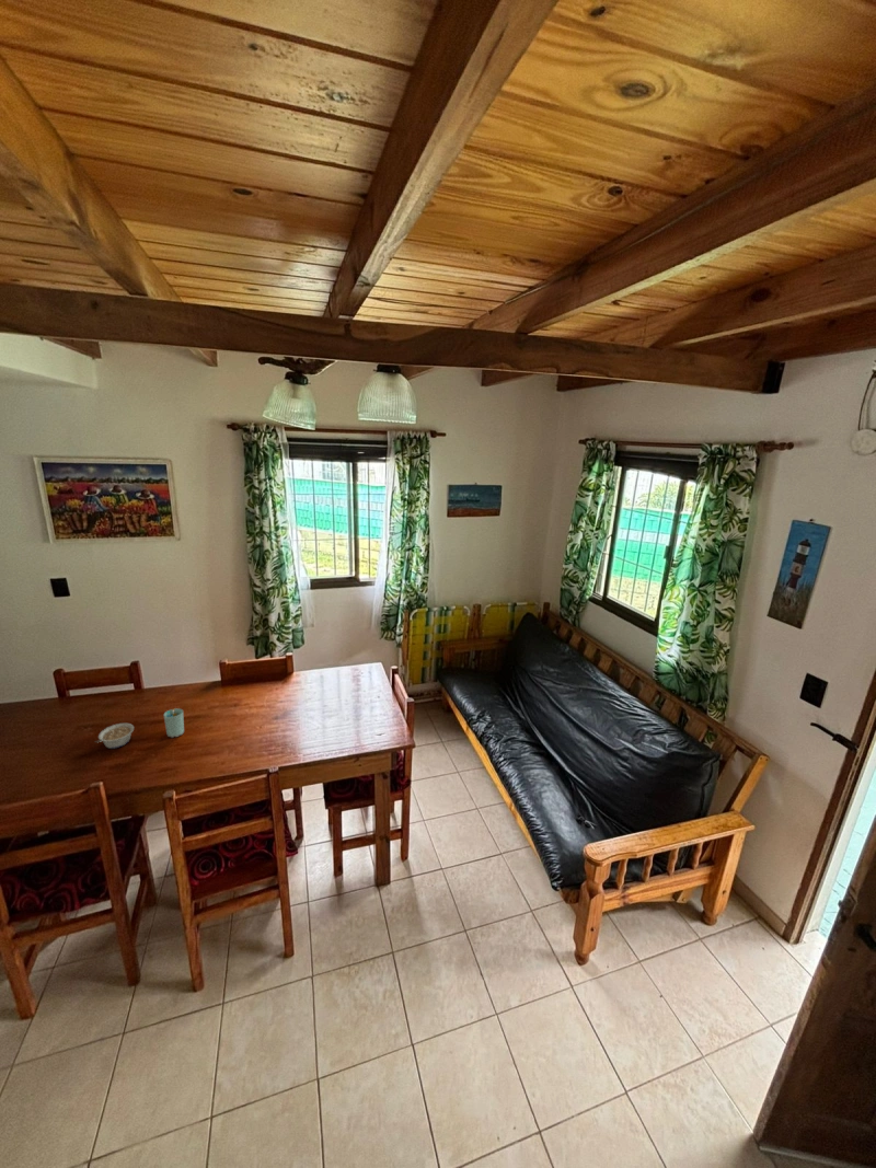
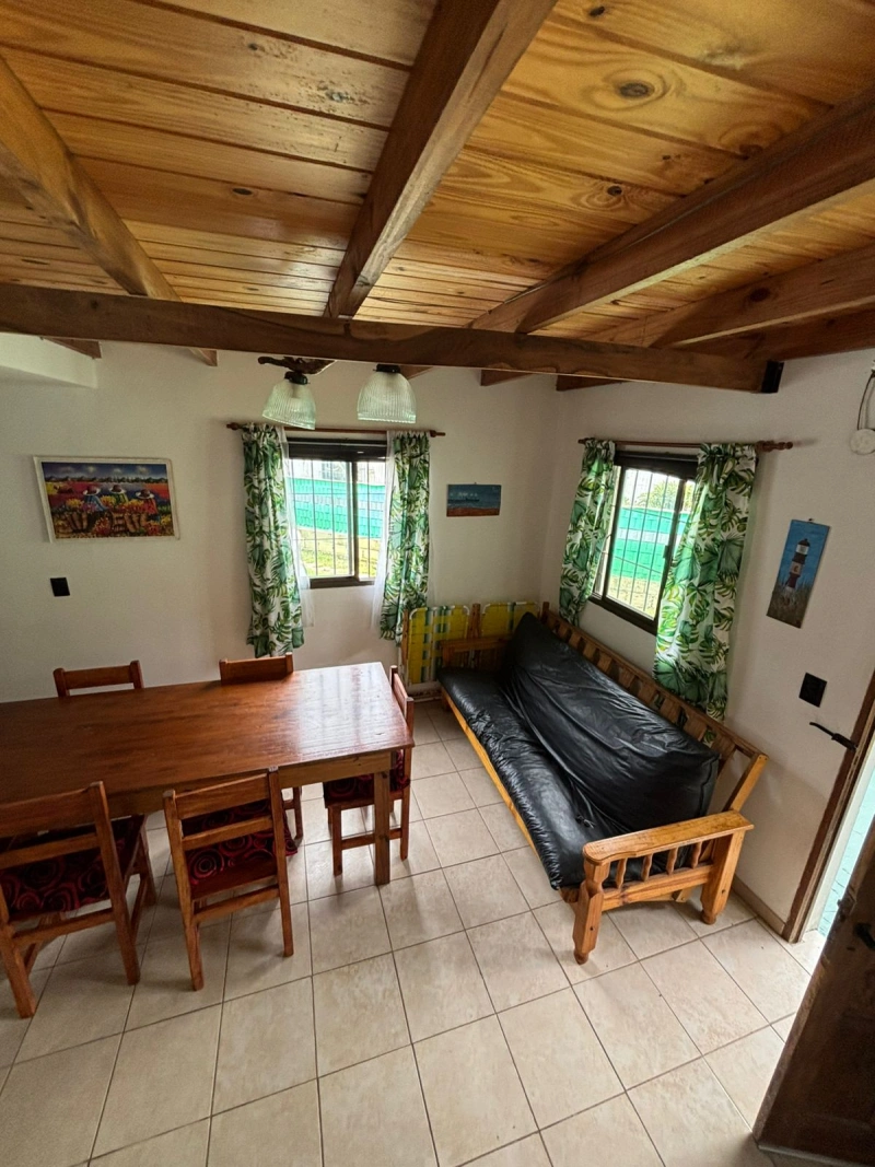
- legume (116, 736)
- cup (174, 720)
